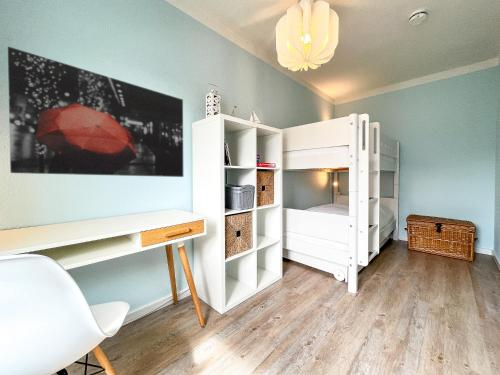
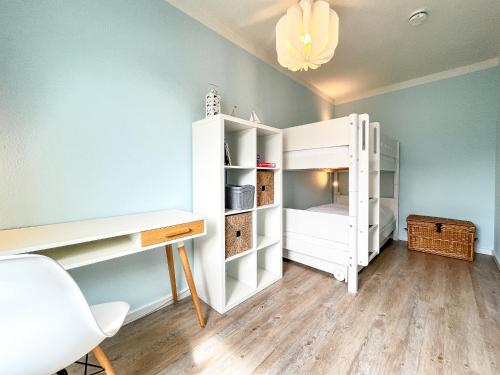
- wall art (116, 127)
